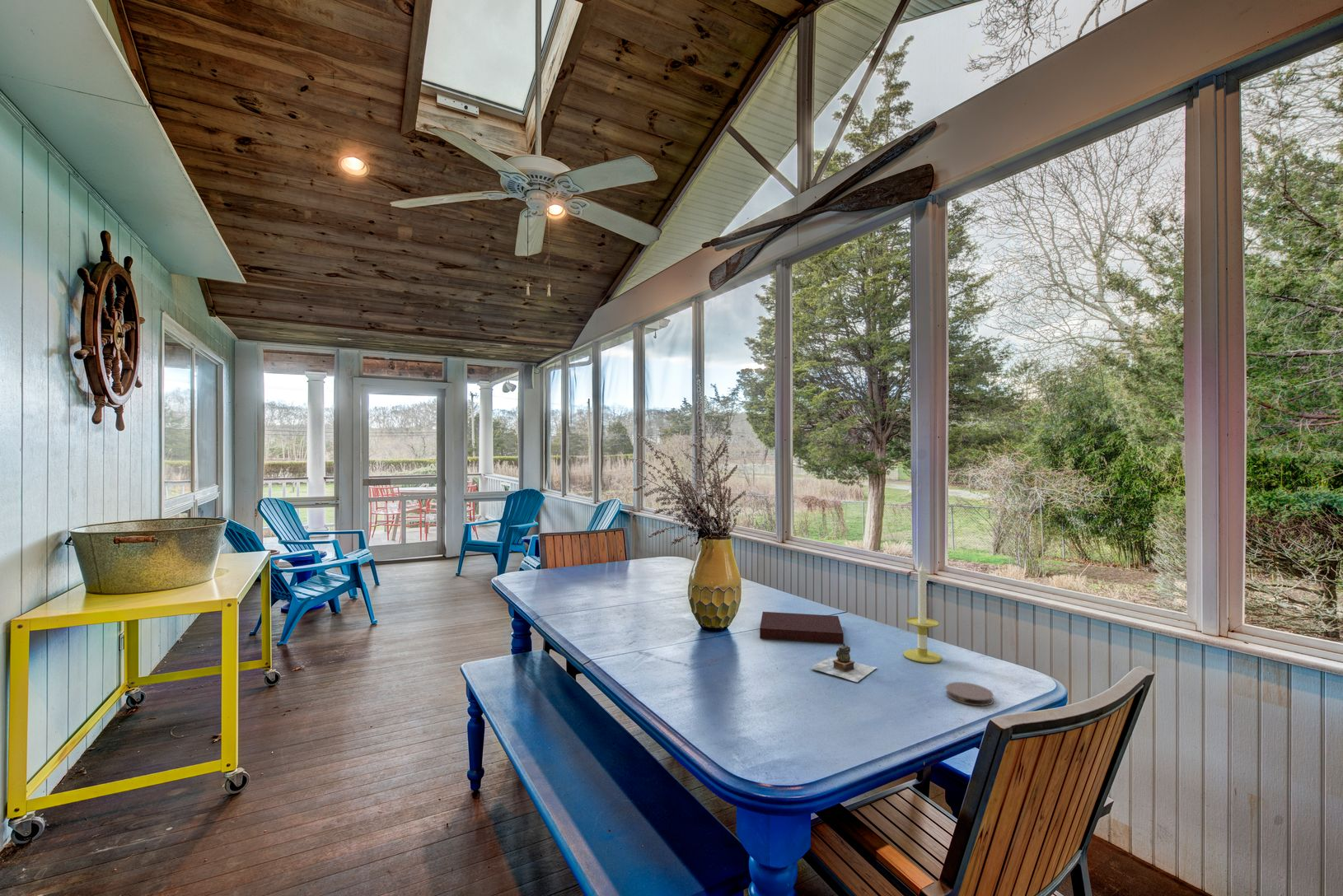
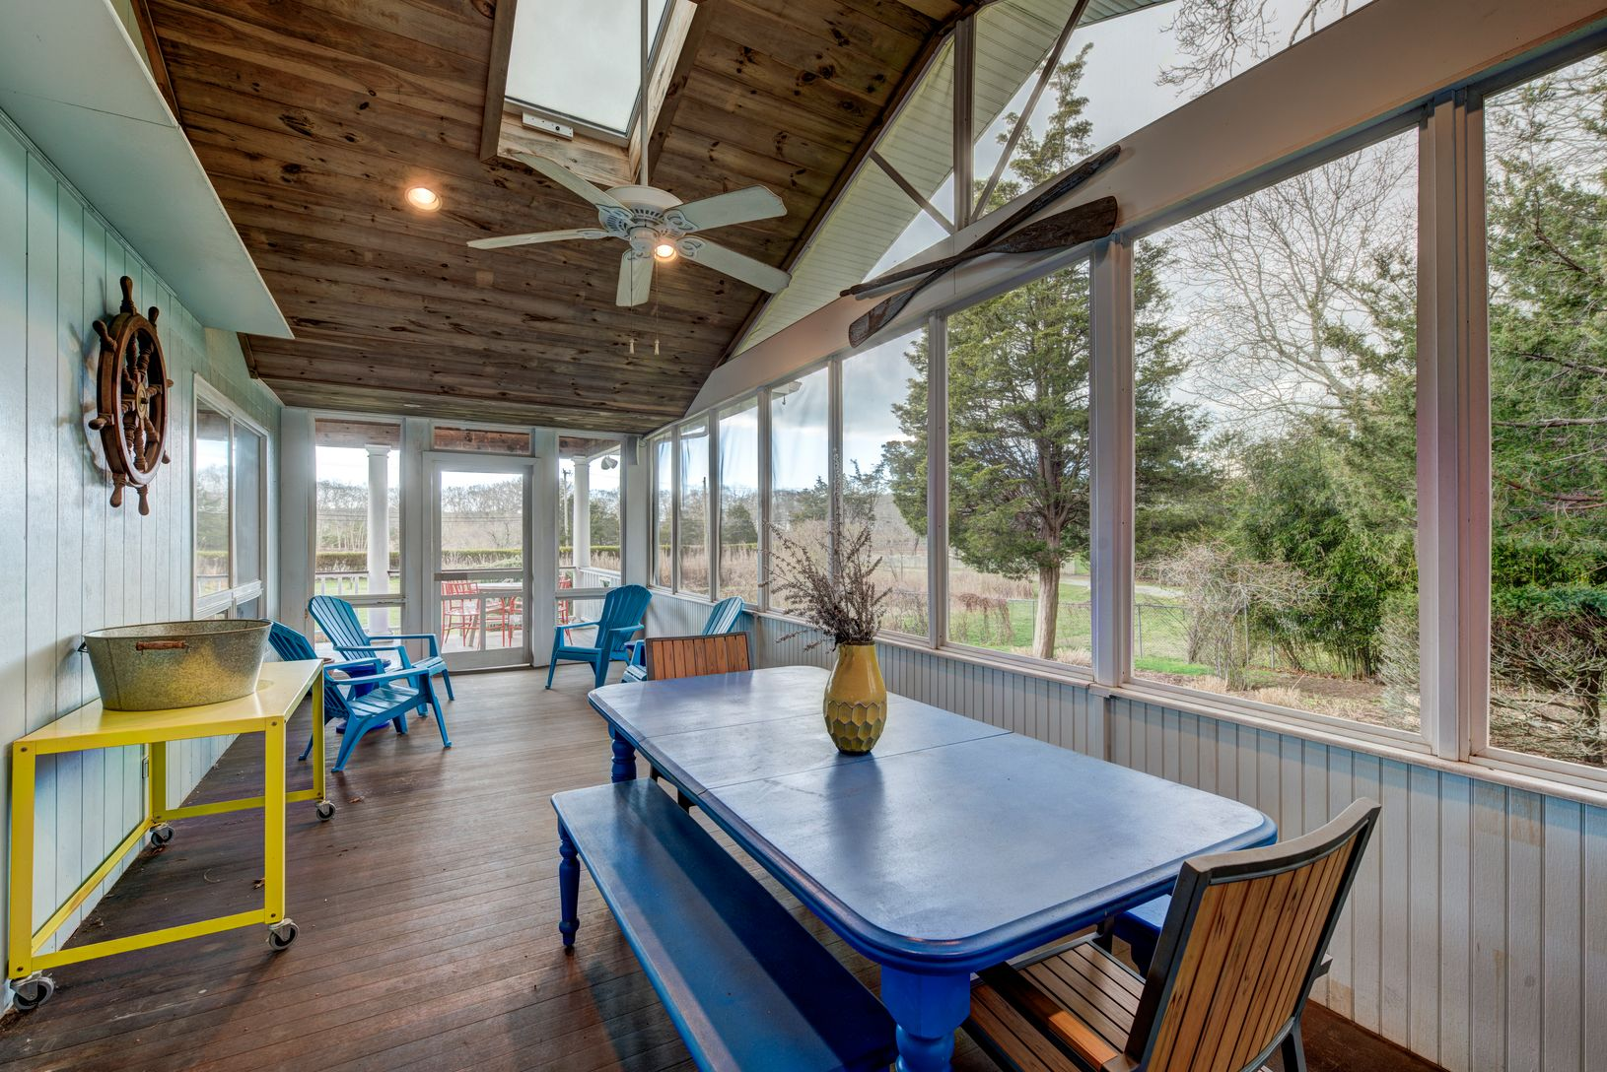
- teapot (844, 656)
- notebook (800, 627)
- coaster (969, 693)
- candle (922, 609)
